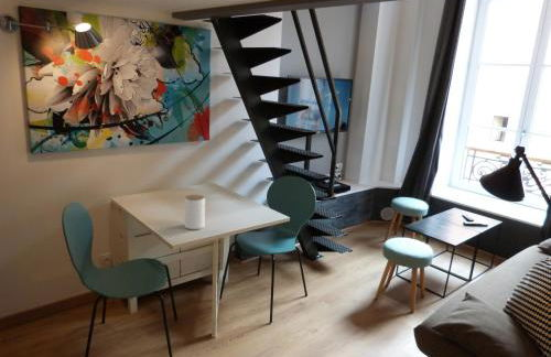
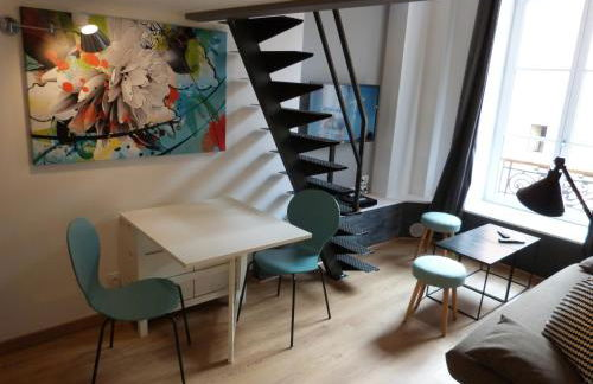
- jar (194, 212)
